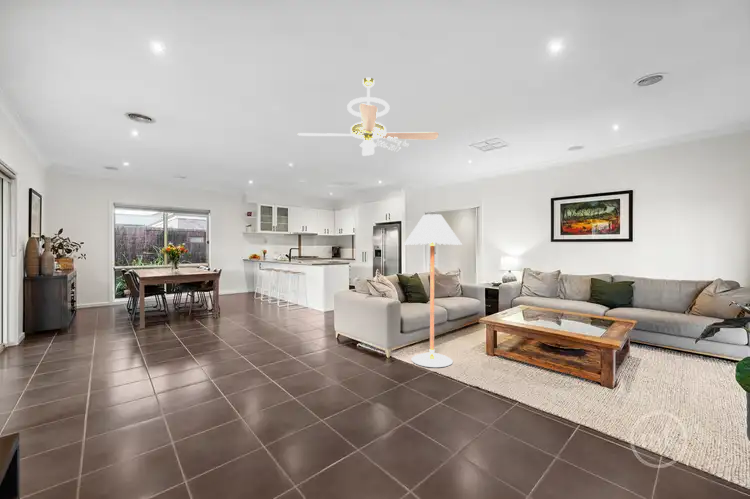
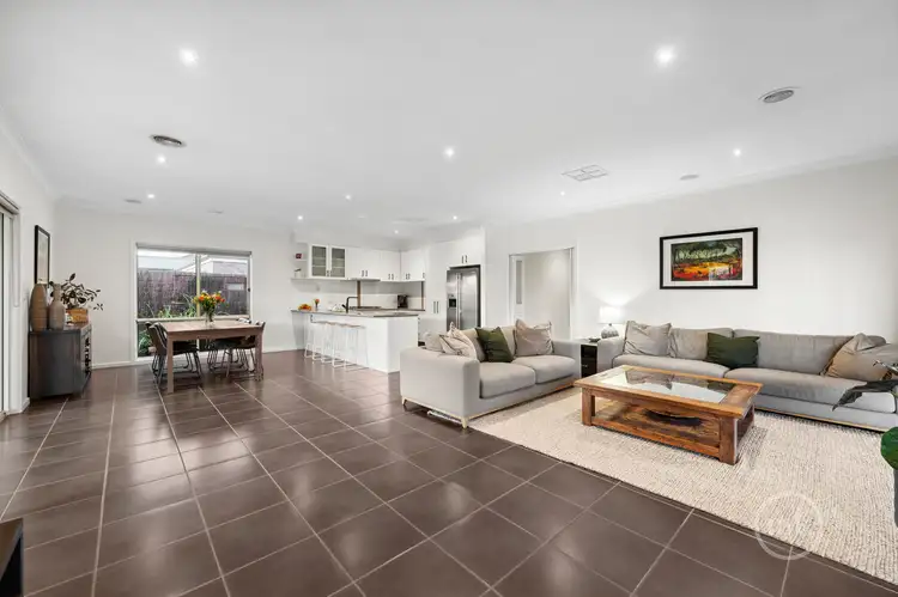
- floor lamp (432, 287)
- ceiling fan (368, 117)
